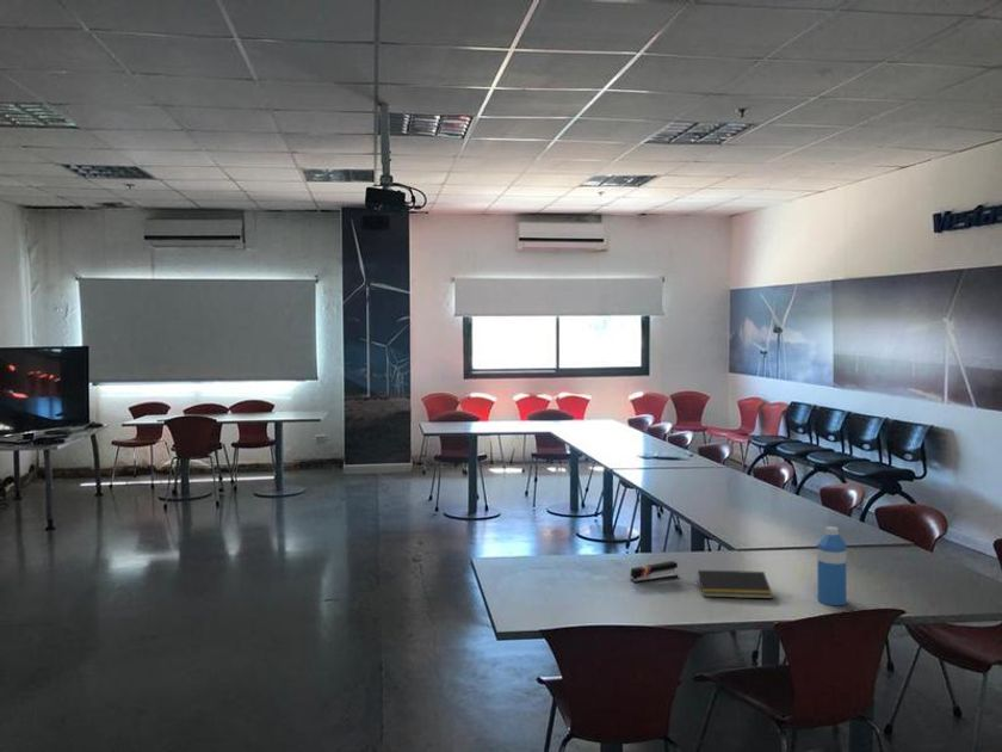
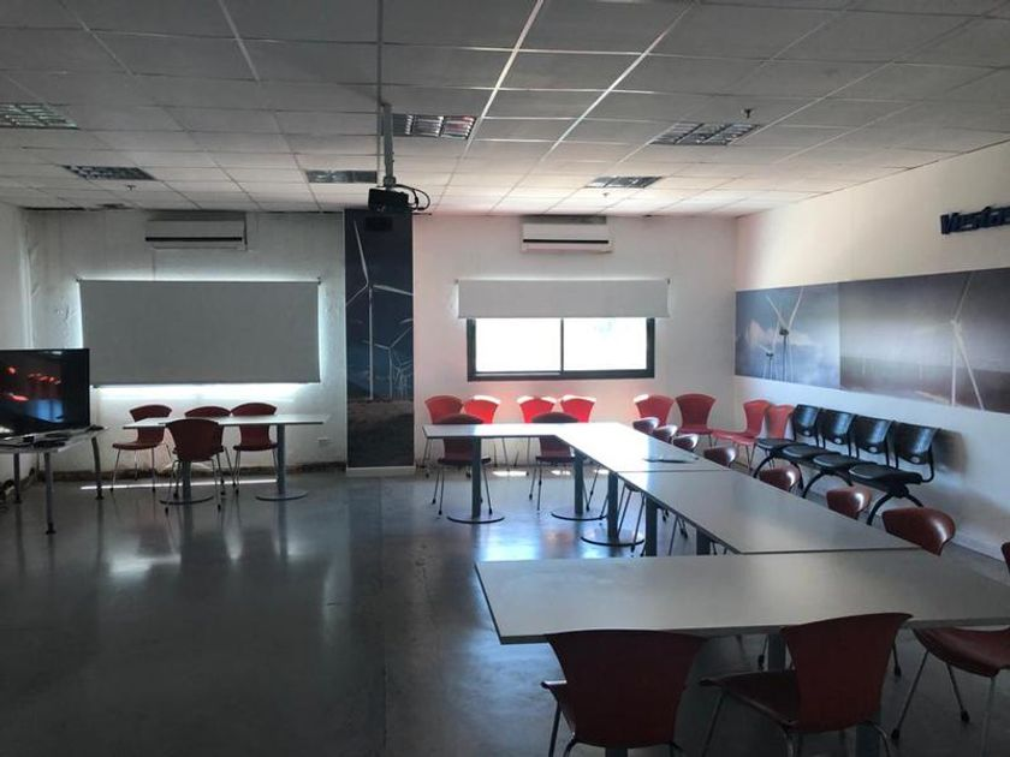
- stapler (654, 571)
- notepad (734, 584)
- water bottle (831, 565)
